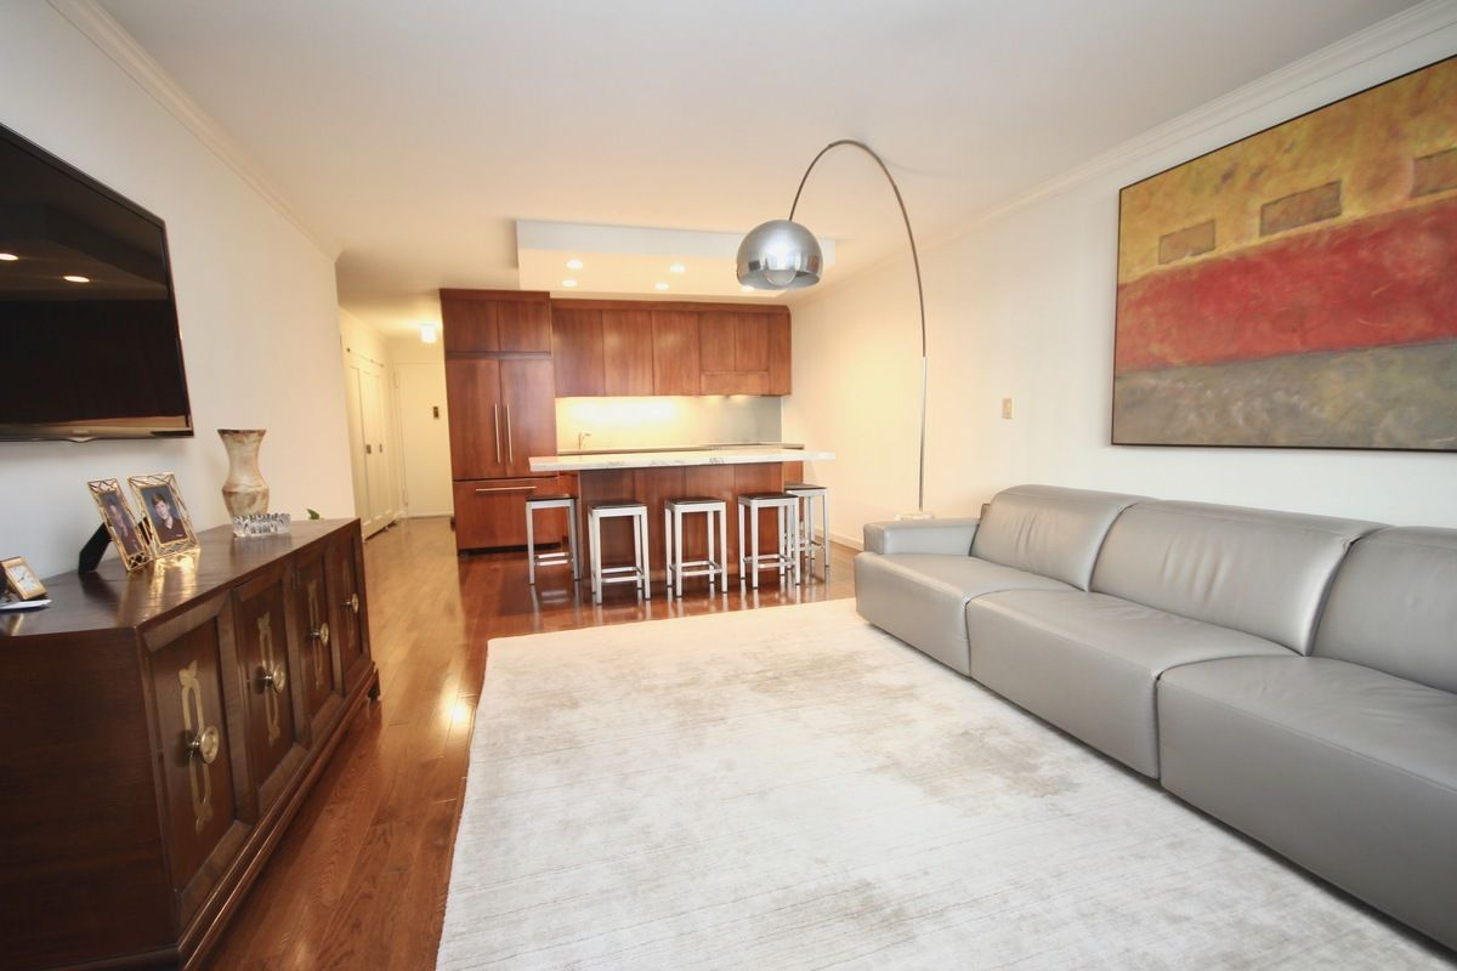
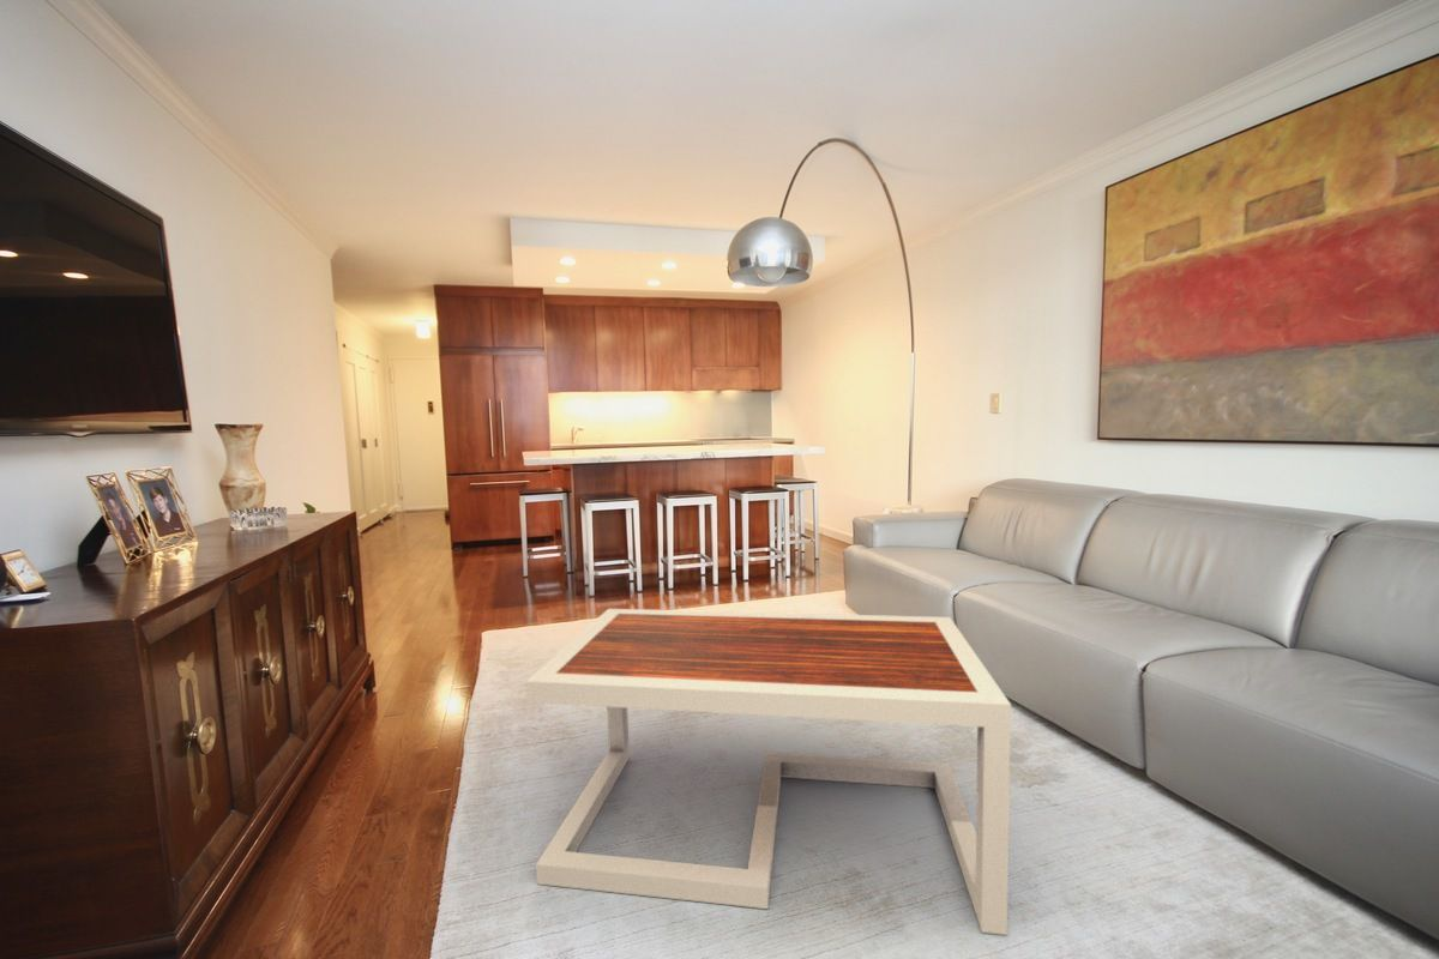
+ coffee table (766, 752)
